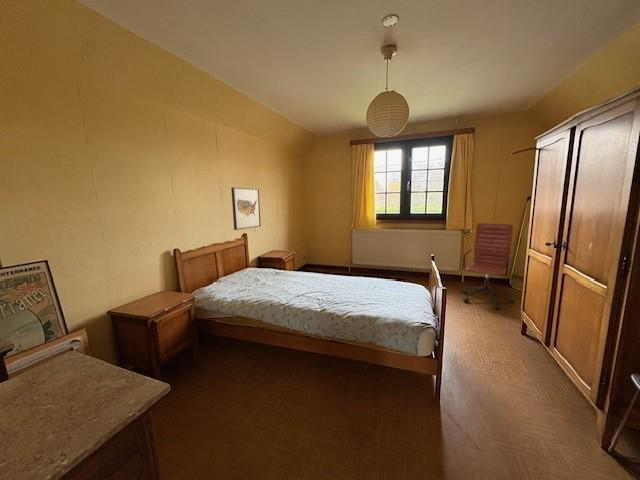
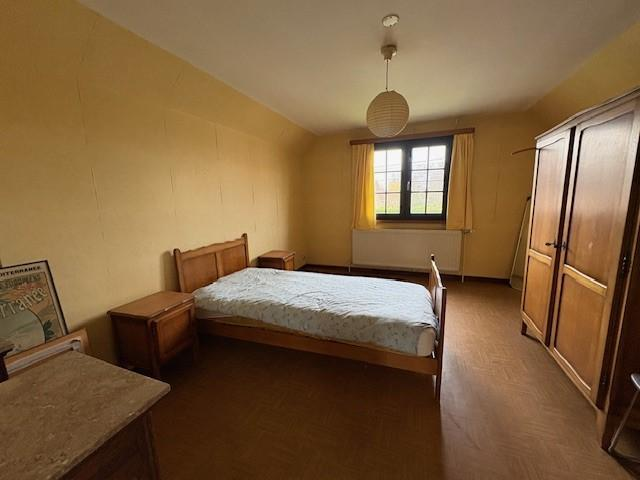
- chair (487, 262)
- wall art (247, 208)
